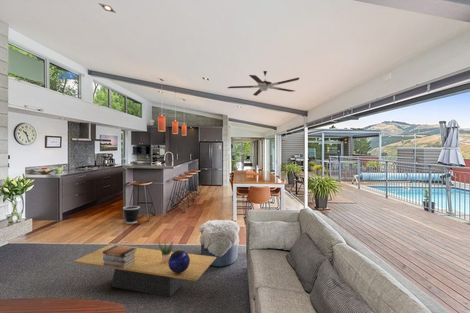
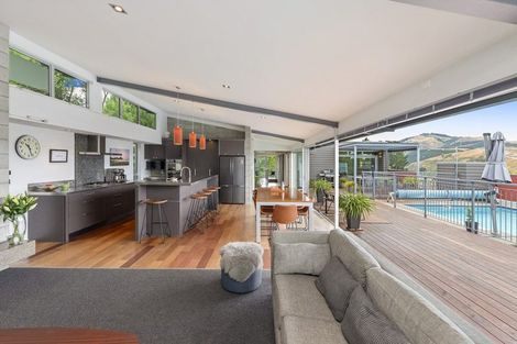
- wastebasket (131, 214)
- ceiling fan (262, 81)
- potted plant (165, 249)
- coffee table (146, 272)
- decorative sphere (179, 261)
- book stack (119, 256)
